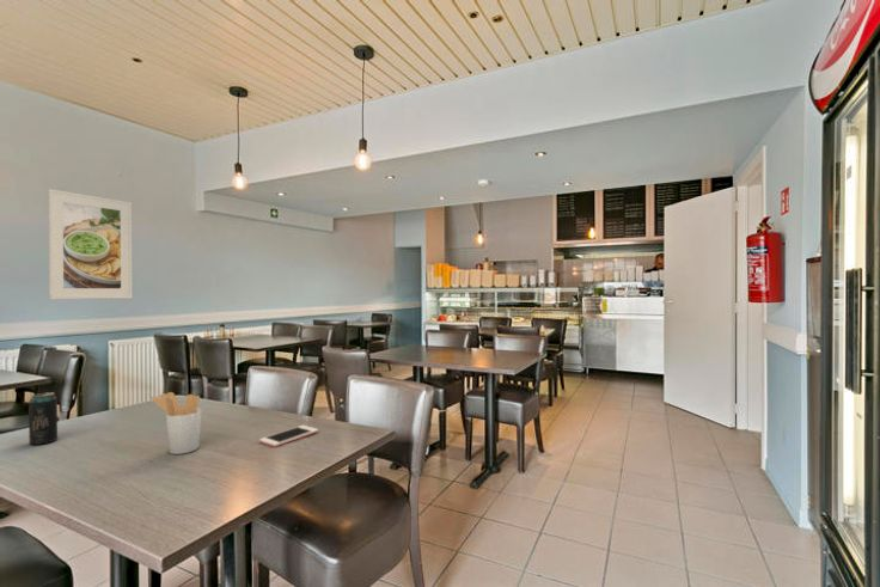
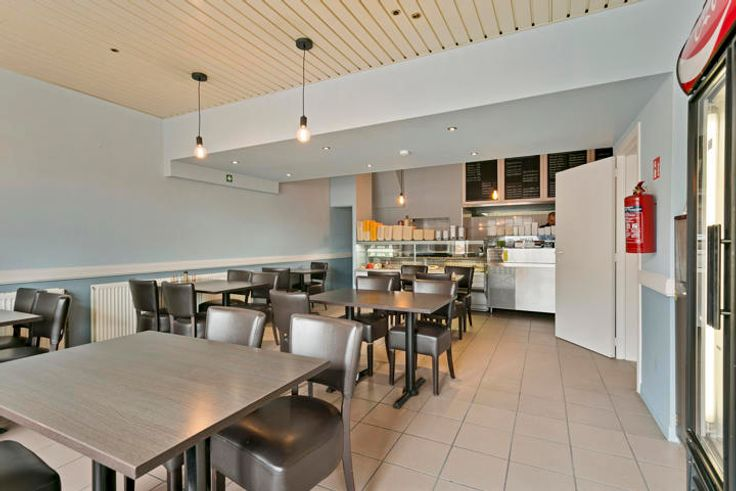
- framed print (92, 247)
- cell phone (289, 435)
- beverage can (43, 417)
- utensil holder (177, 420)
